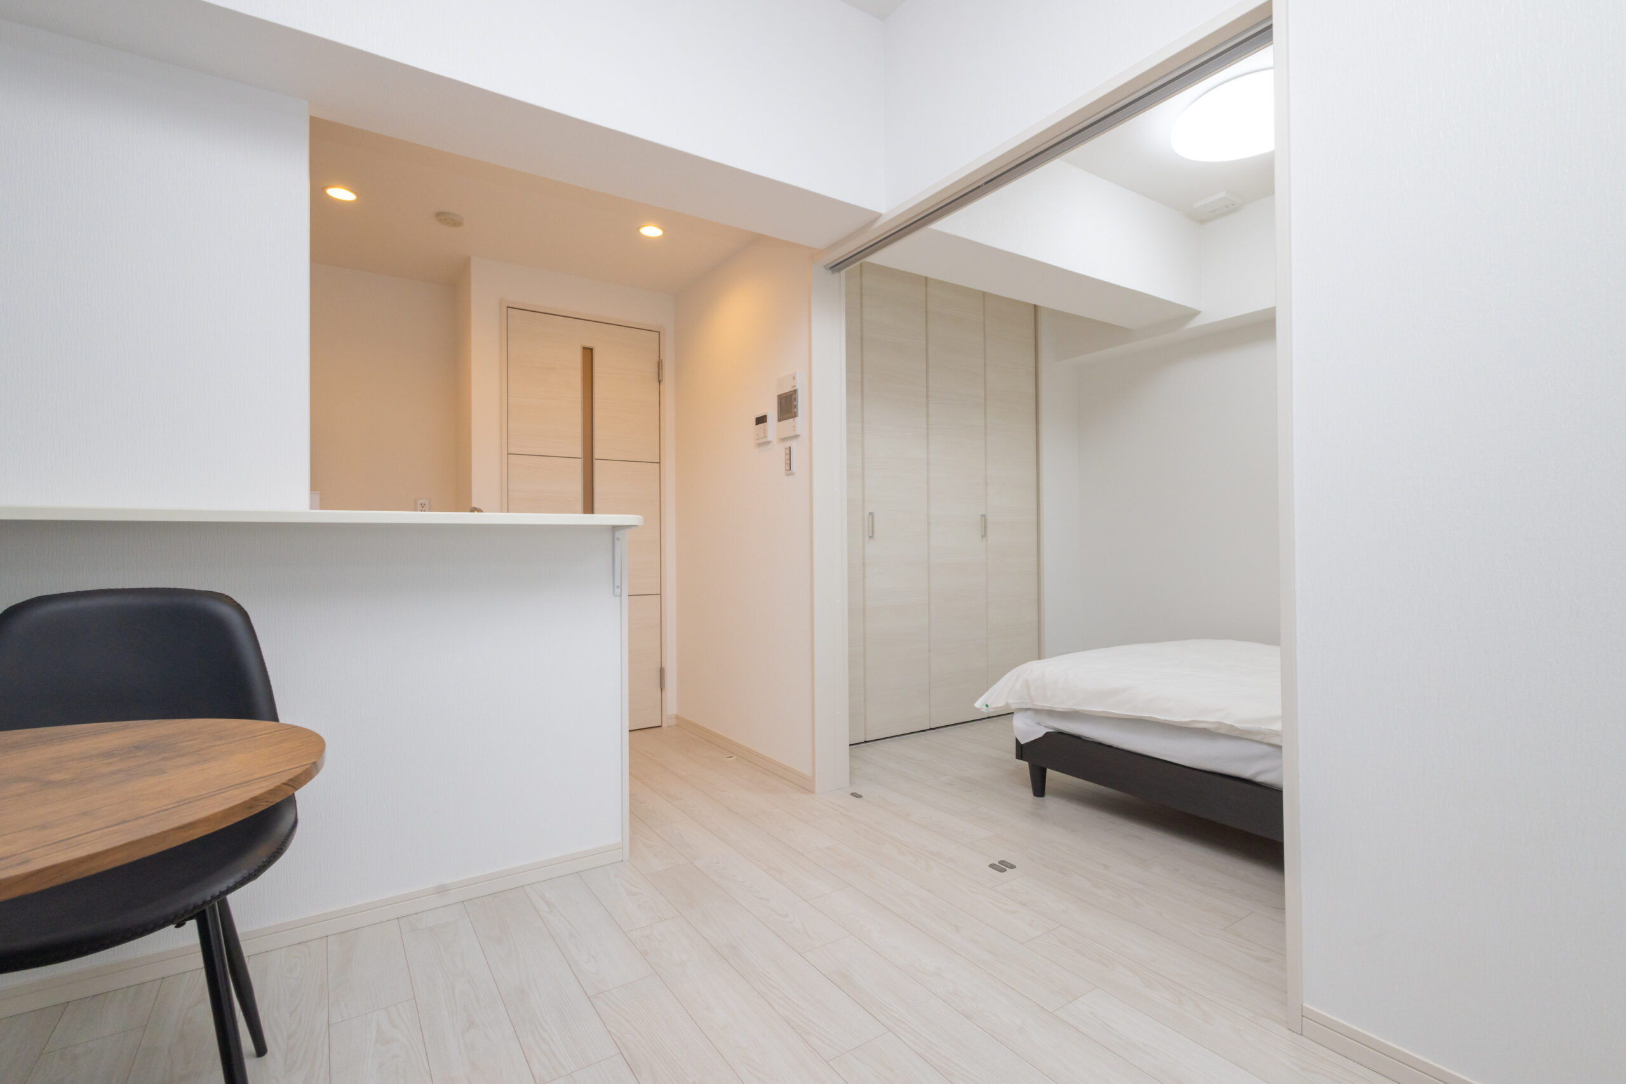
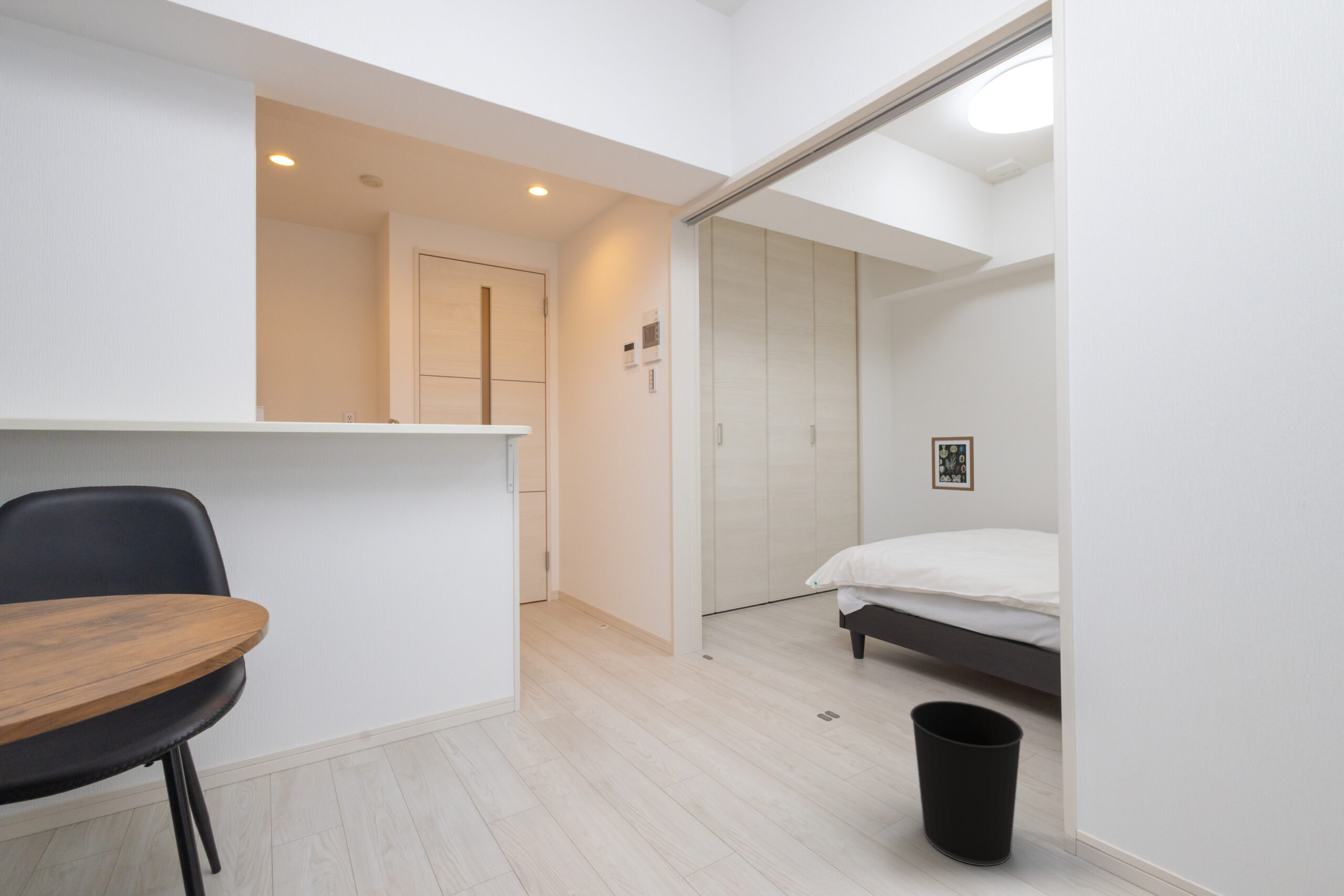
+ wall art (952, 463)
+ wastebasket (965, 780)
